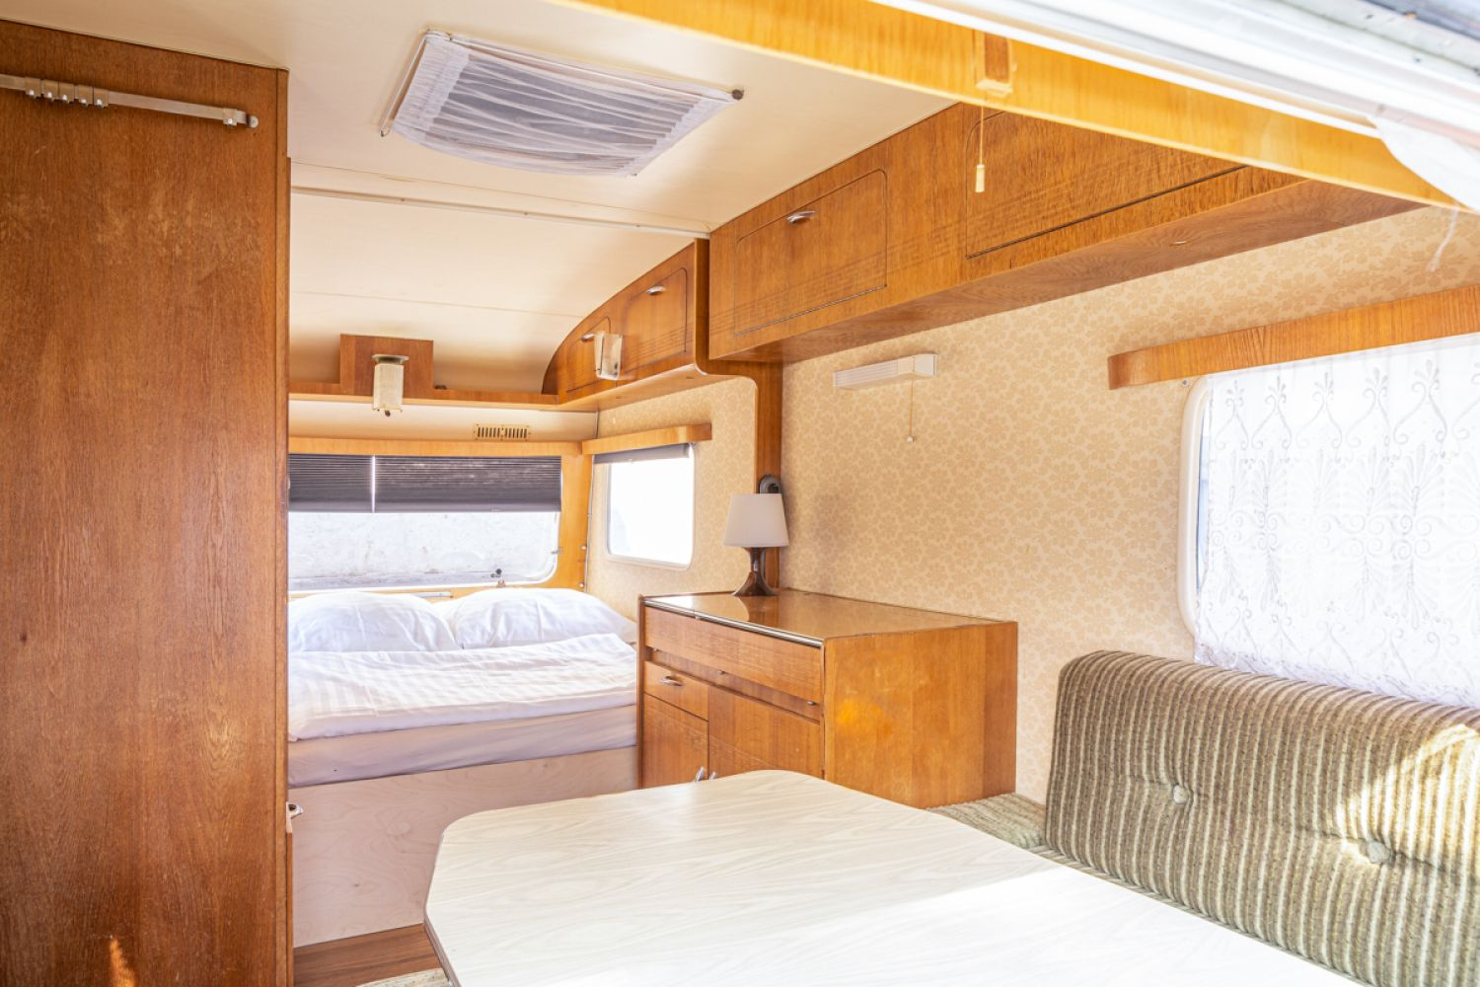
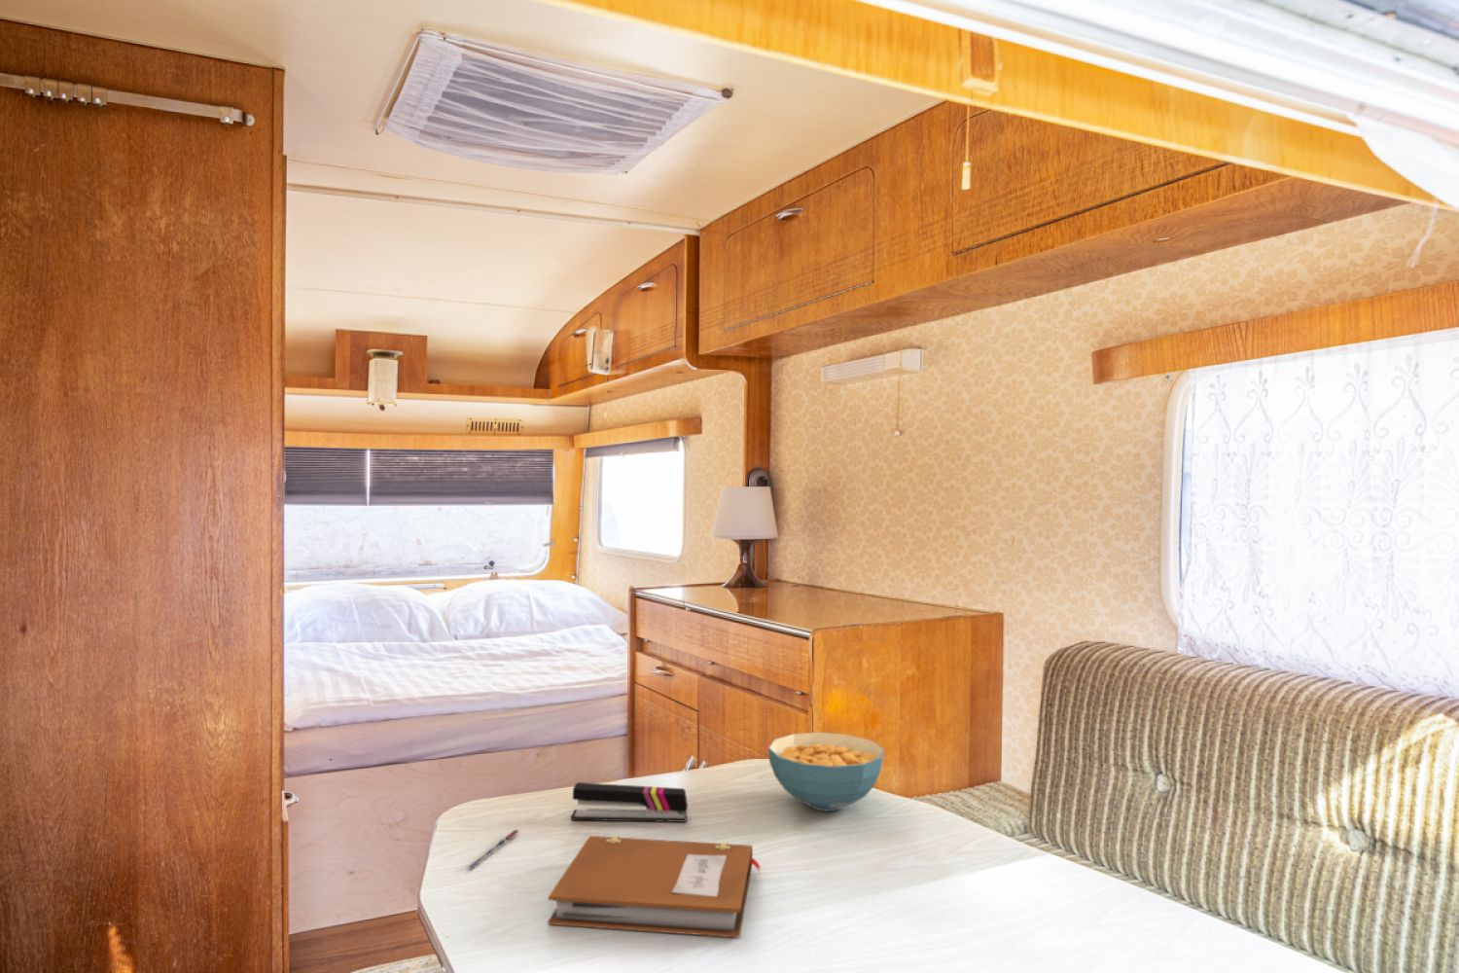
+ pen (493, 847)
+ stapler (630, 800)
+ notebook (662, 880)
+ cereal bowl (826, 776)
